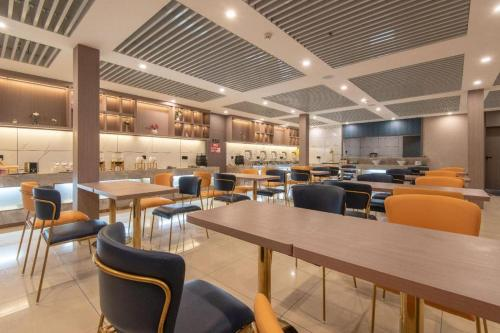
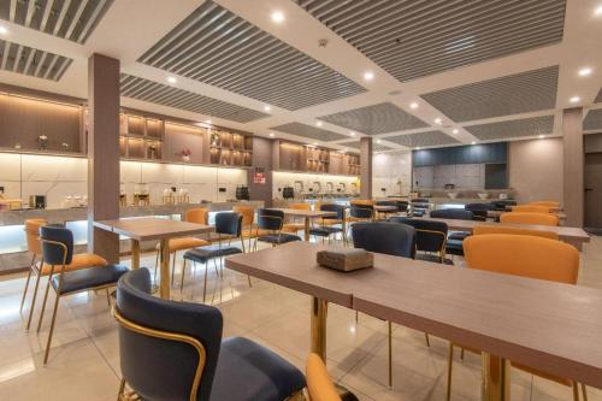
+ napkin holder (344, 256)
